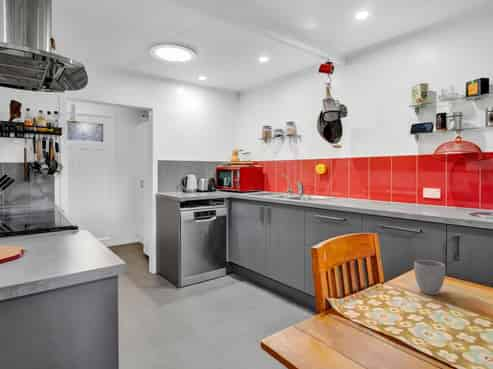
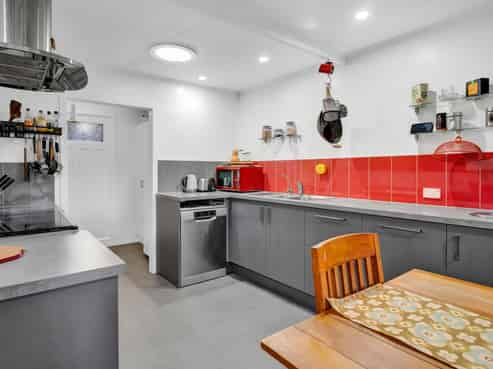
- mug (431, 276)
